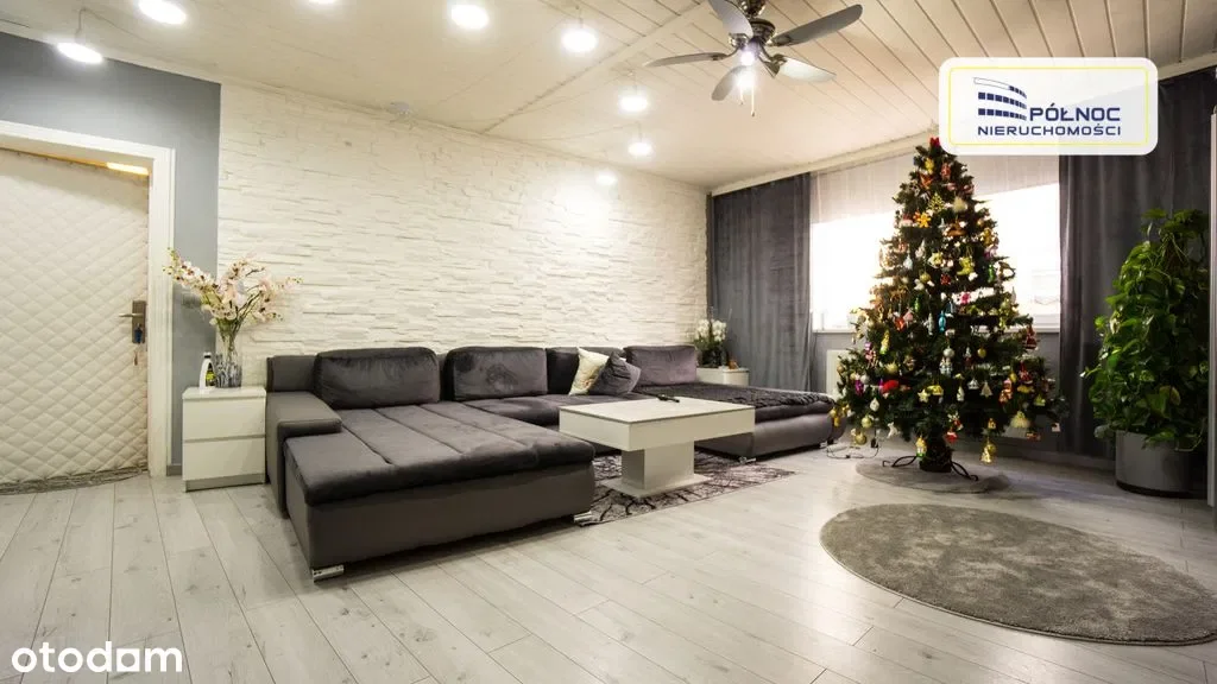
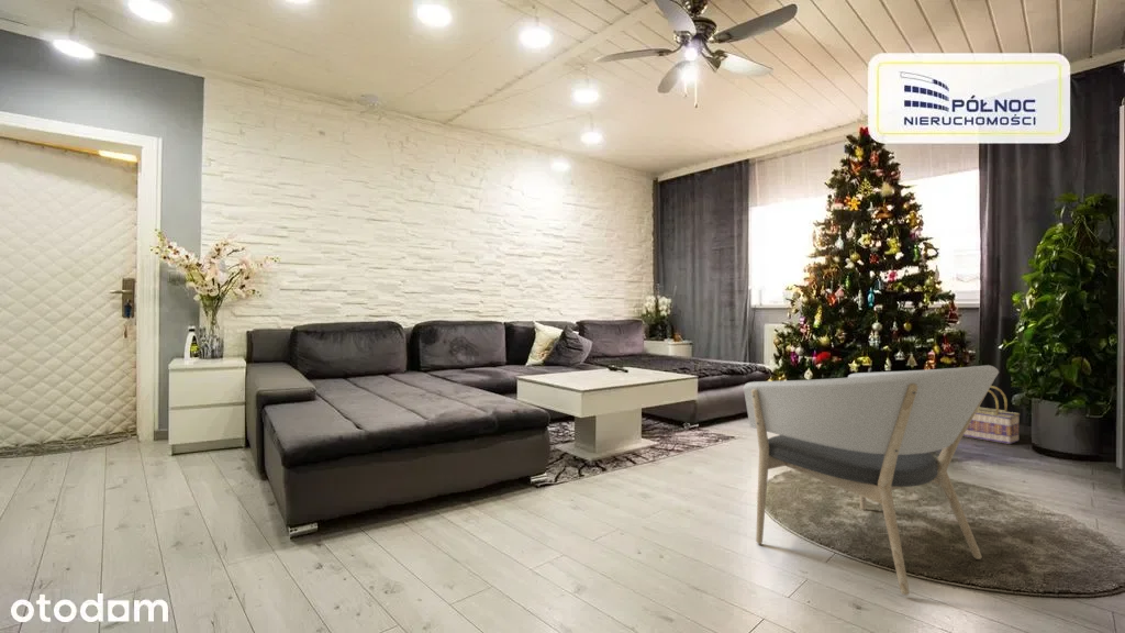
+ basket (985, 412)
+ armchair (873, 453)
